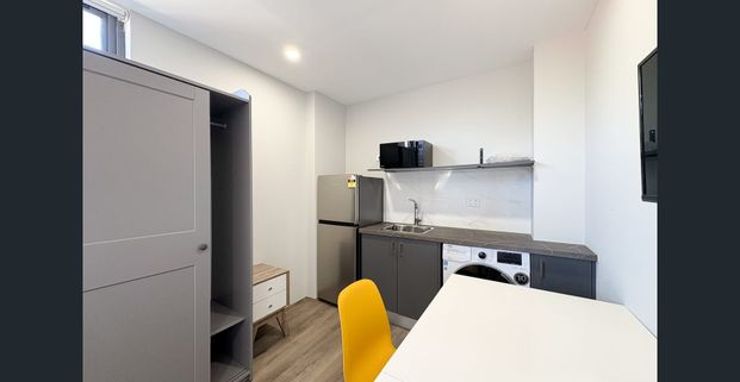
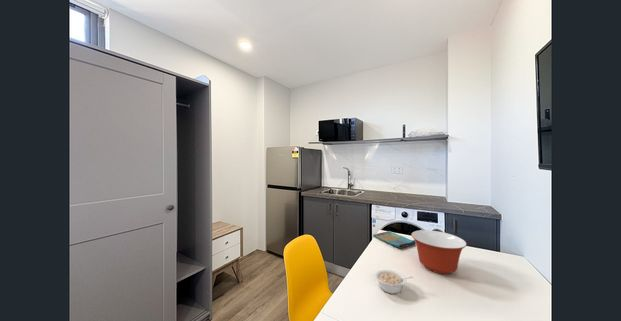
+ legume (391, 280)
+ mixing bowl (437, 252)
+ dish towel (393, 238)
